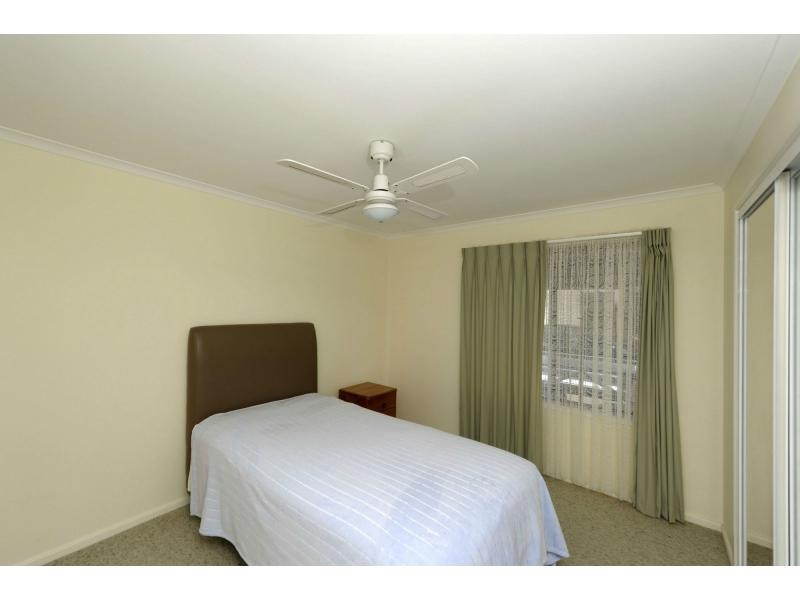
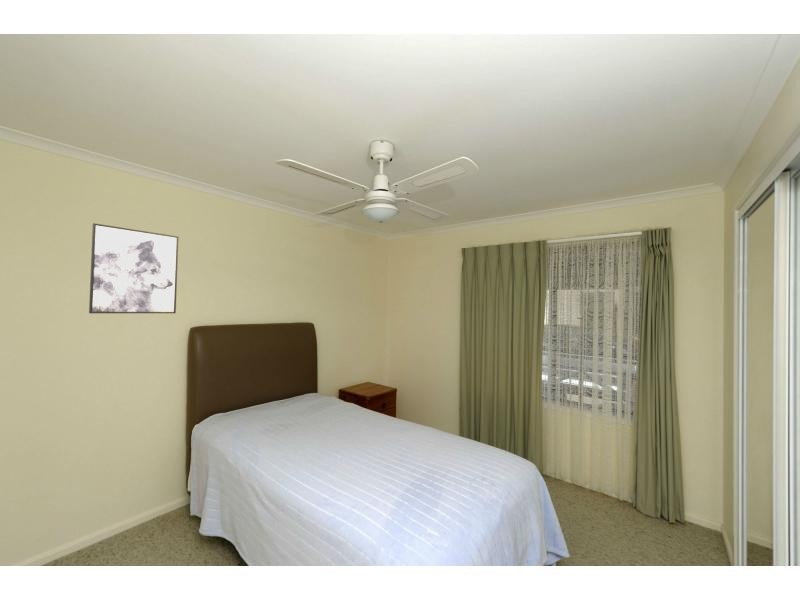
+ wall art (137, 271)
